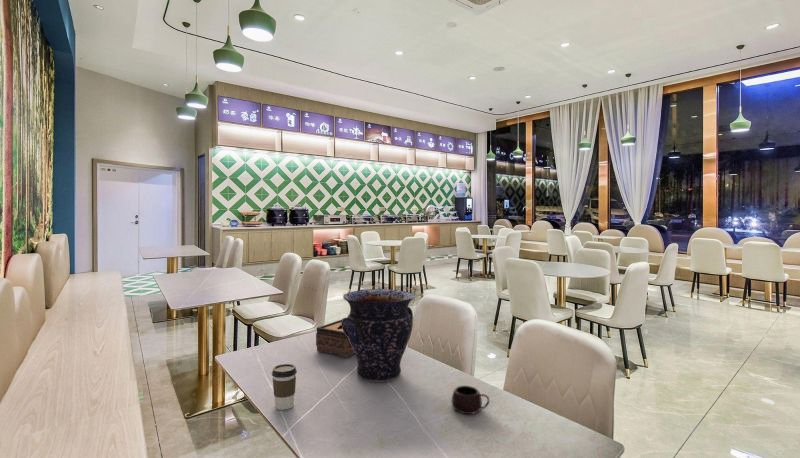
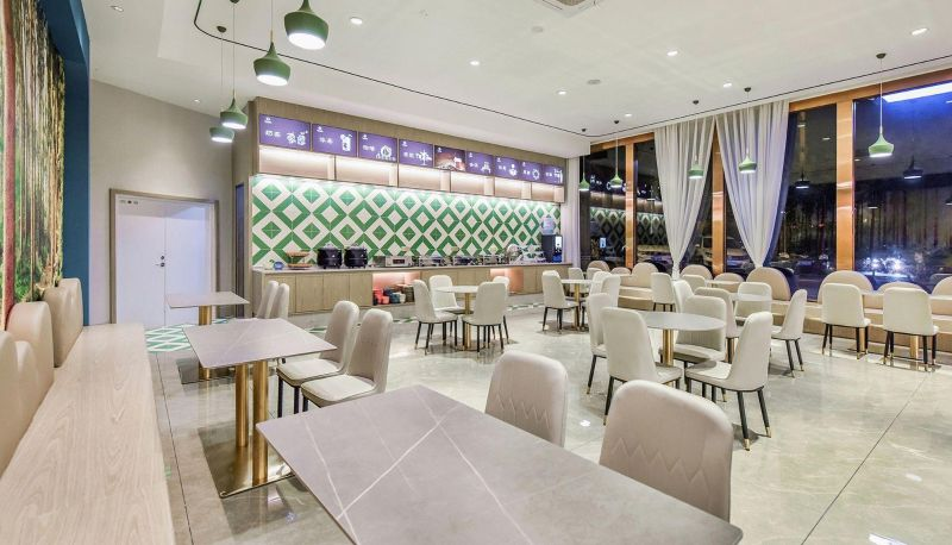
- vase (379, 334)
- coffee cup (284, 386)
- tissue box (347, 337)
- mug (470, 400)
